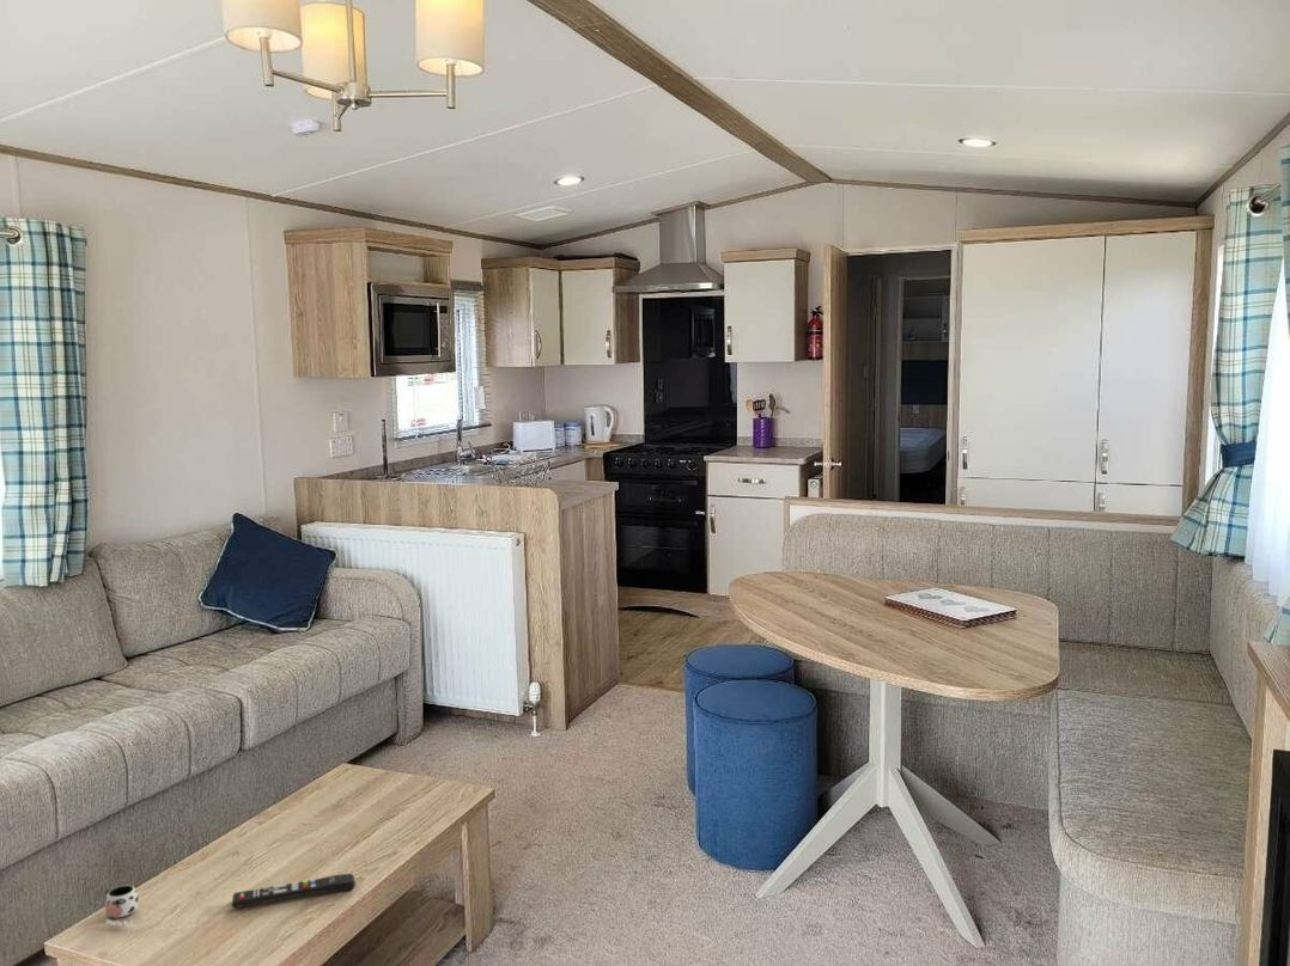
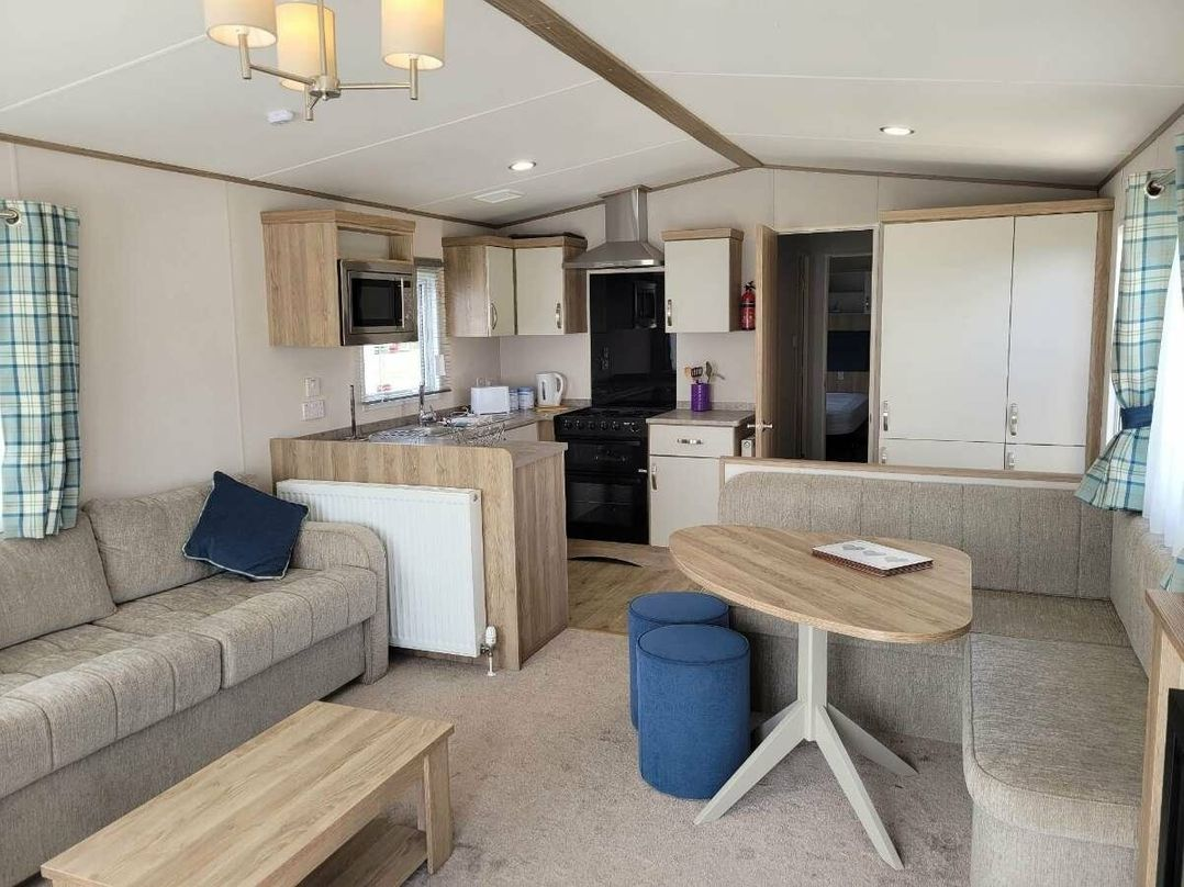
- remote control (294, 889)
- mug (122, 904)
